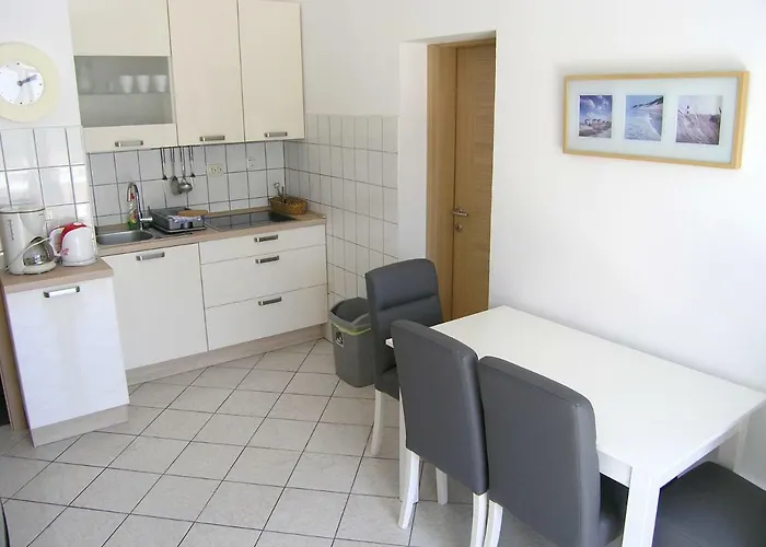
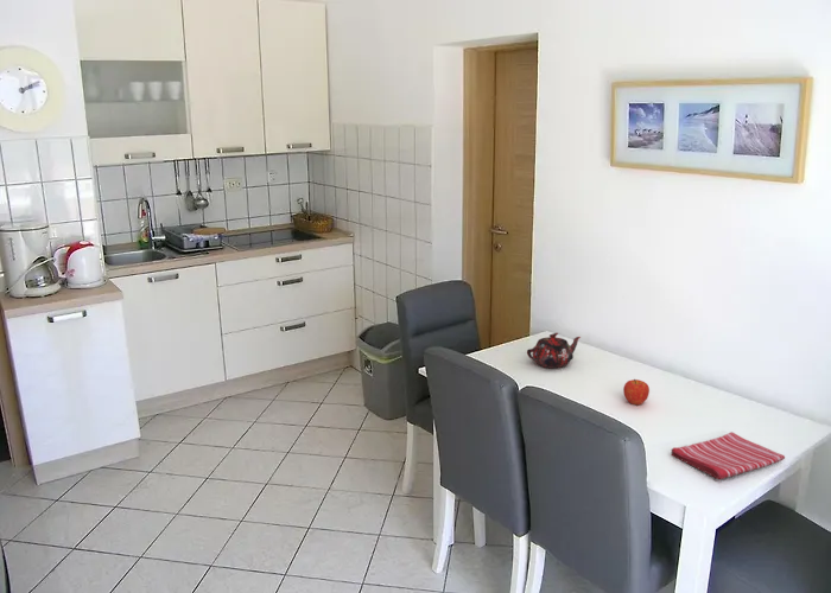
+ dish towel (725, 454)
+ teapot (553, 347)
+ fruit (636, 391)
